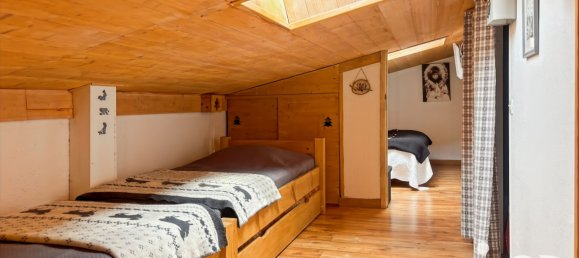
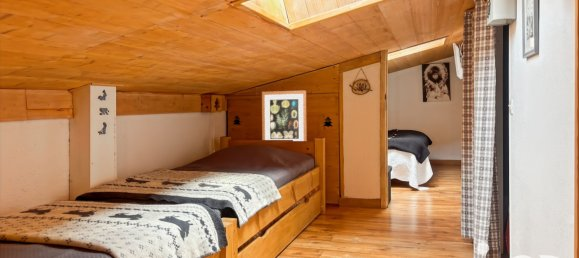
+ wall art (284, 119)
